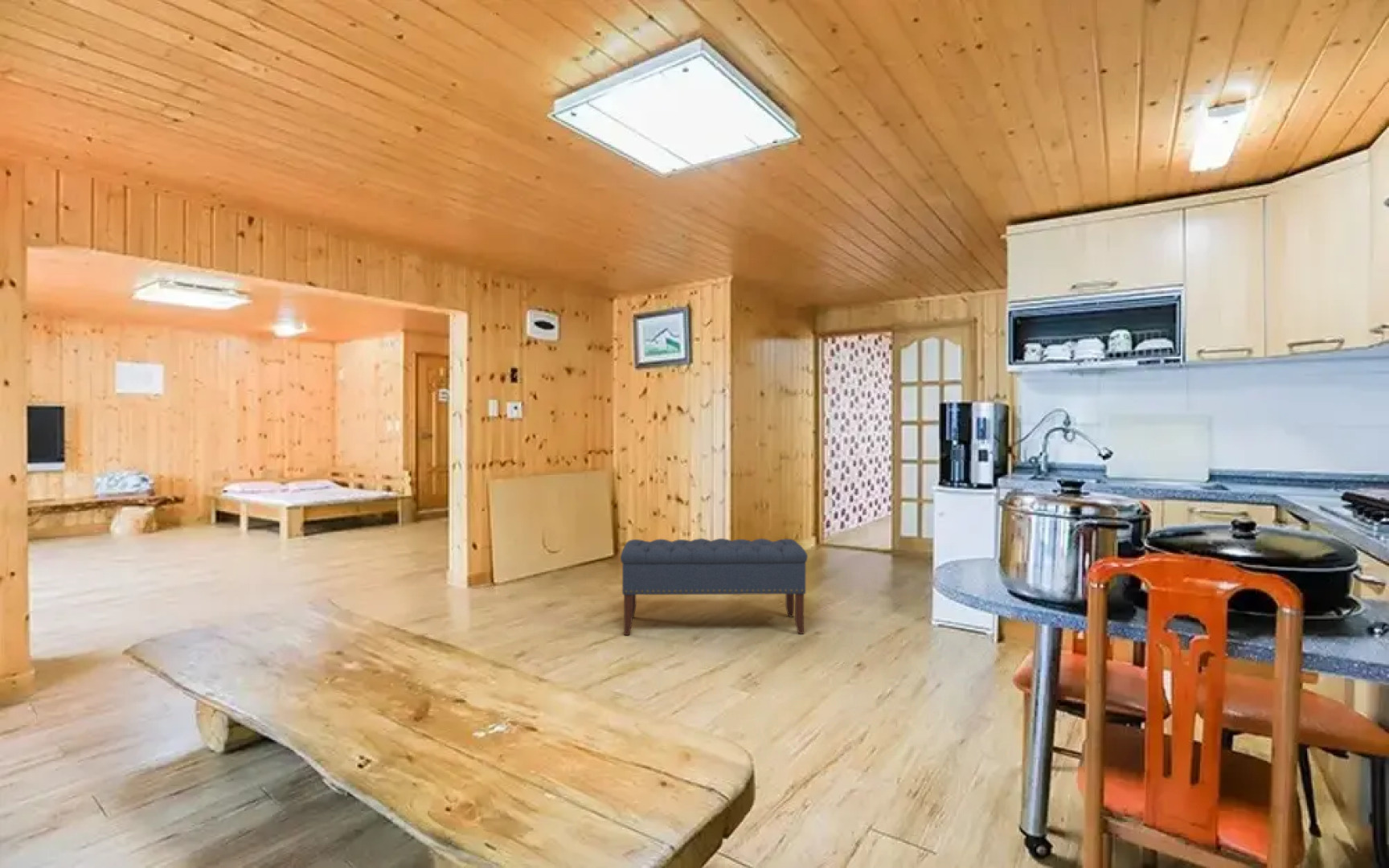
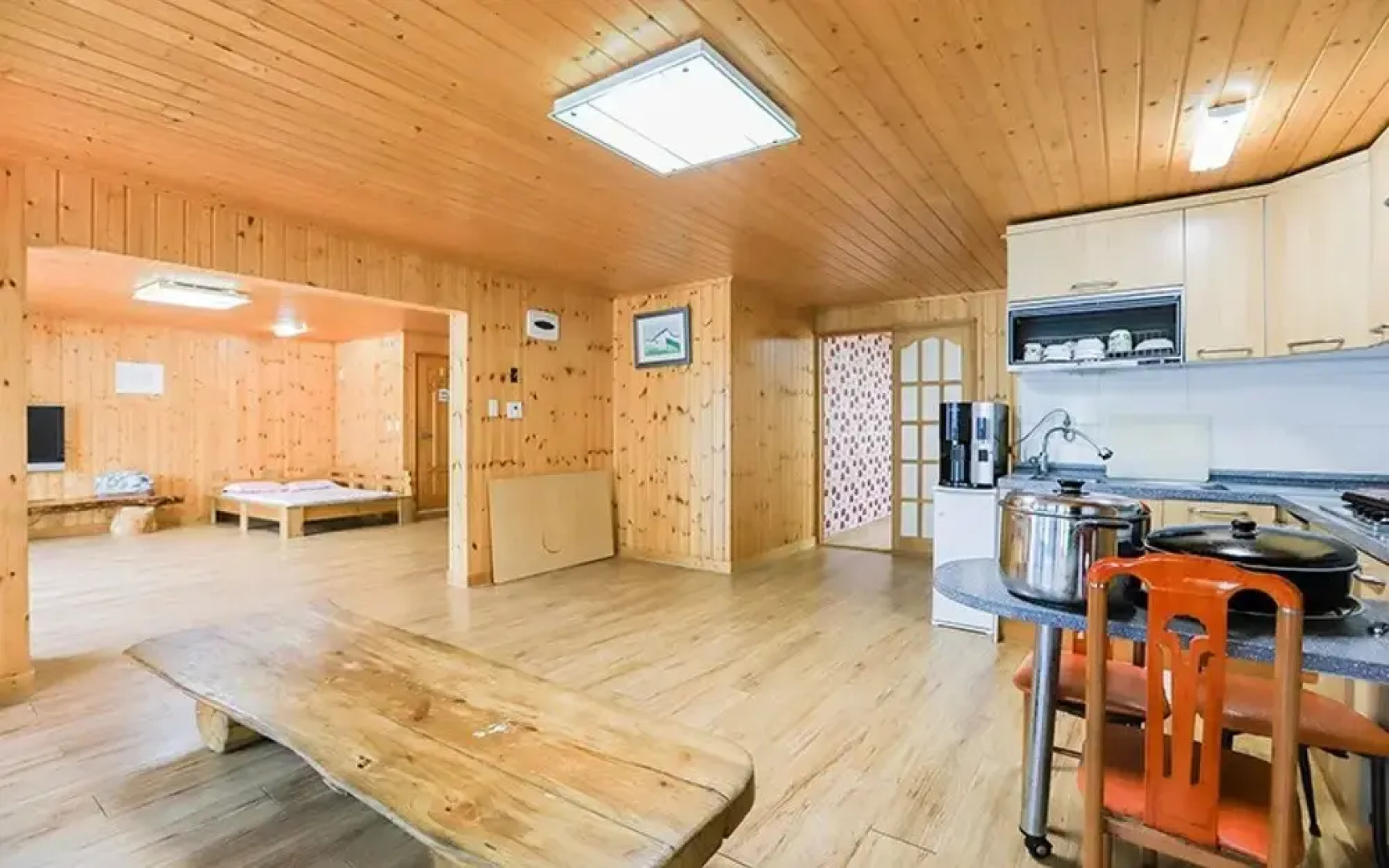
- bench (712, 583)
